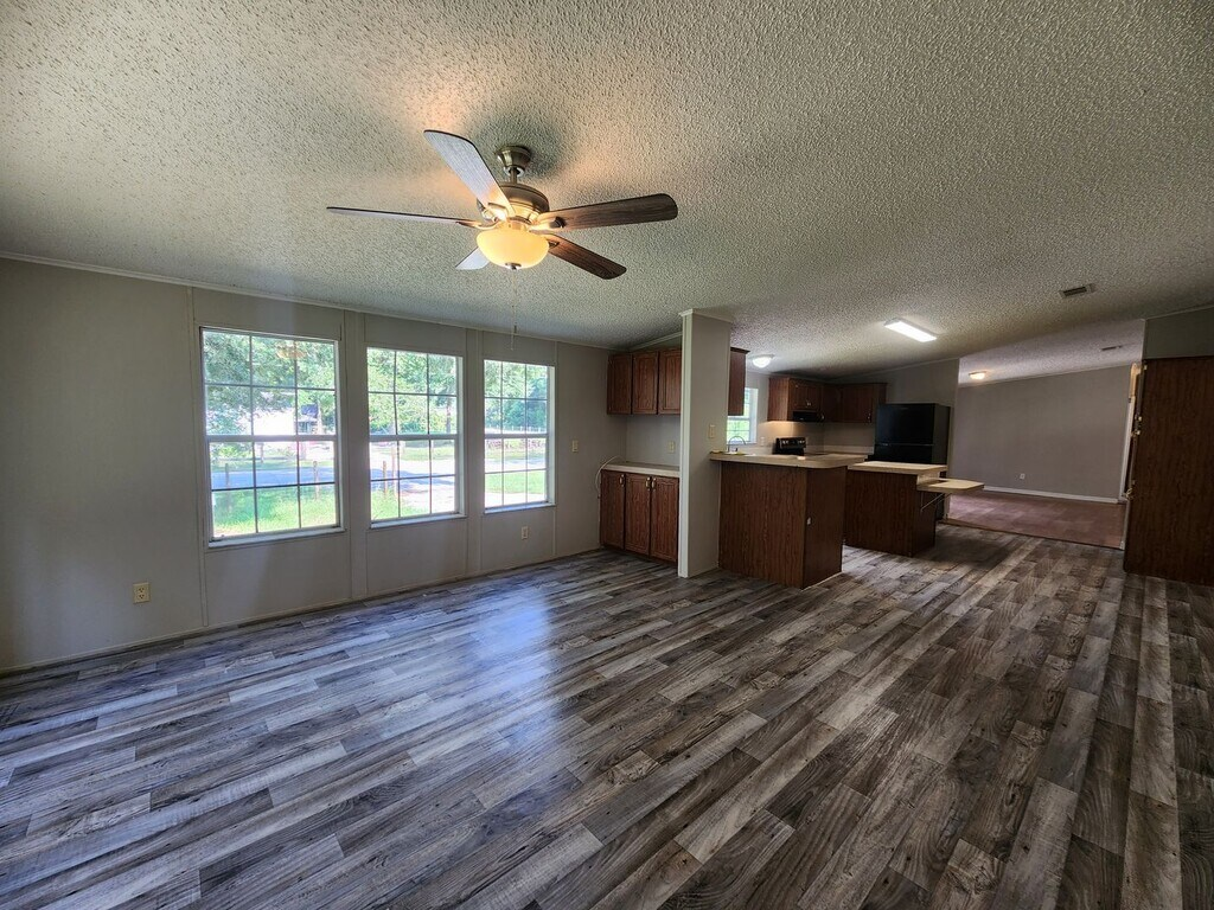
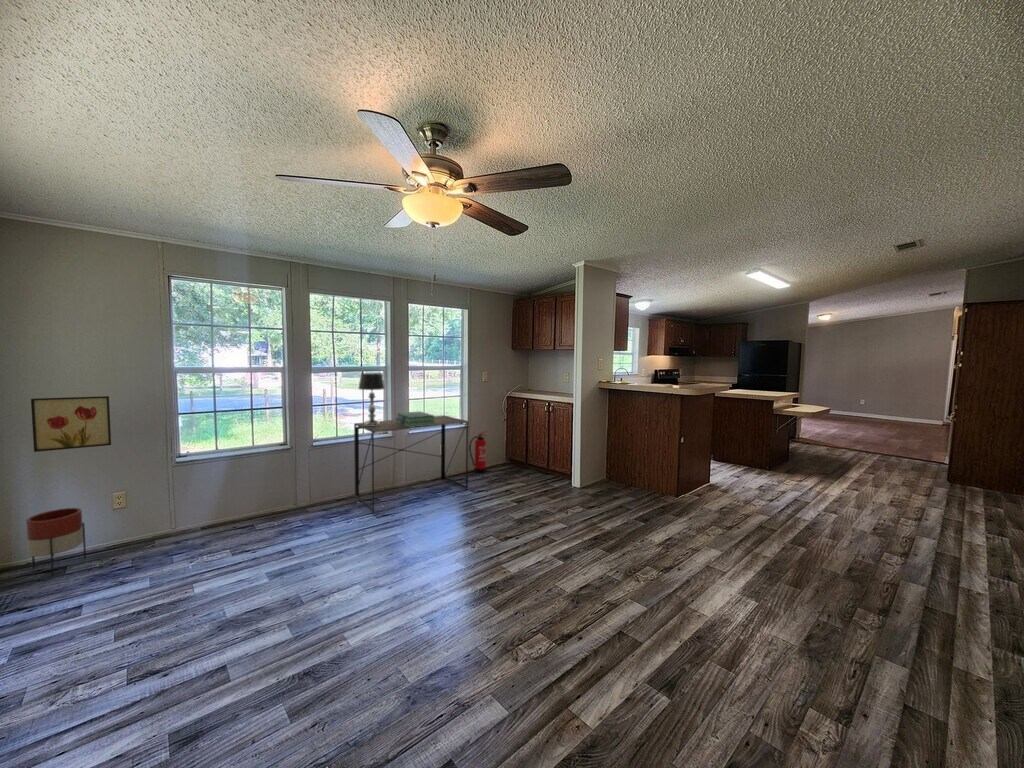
+ fire extinguisher (478, 451)
+ desk (414, 452)
+ wall art (73, 422)
+ planter (56, 541)
+ stack of books (415, 418)
+ table lamp (371, 399)
